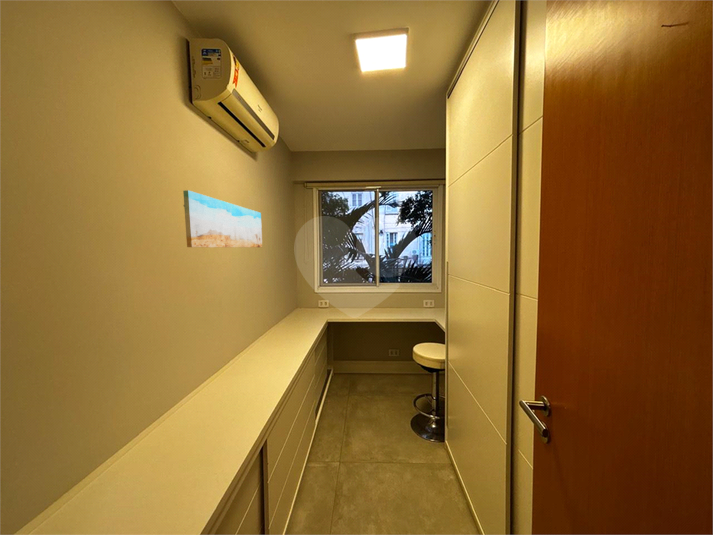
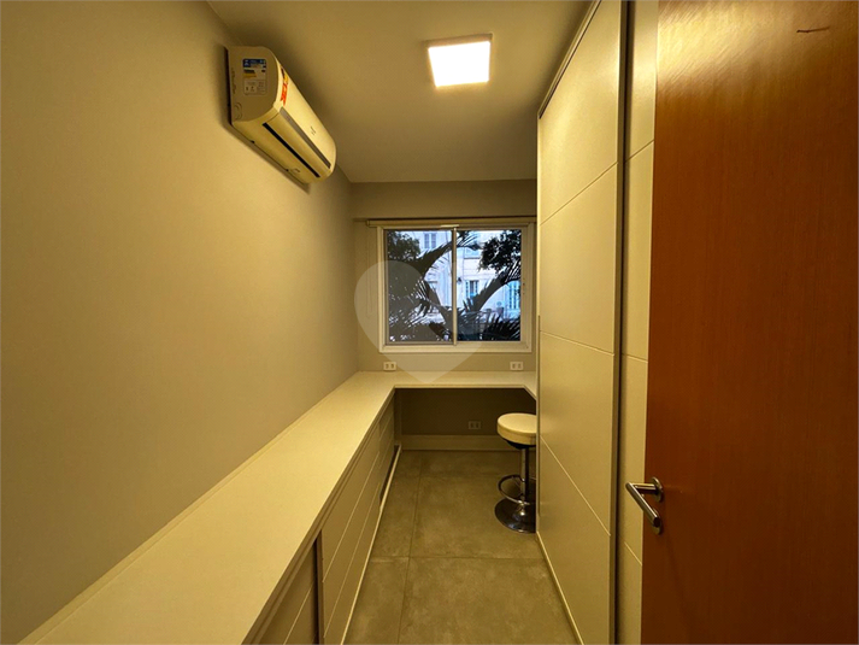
- wall art (230, 226)
